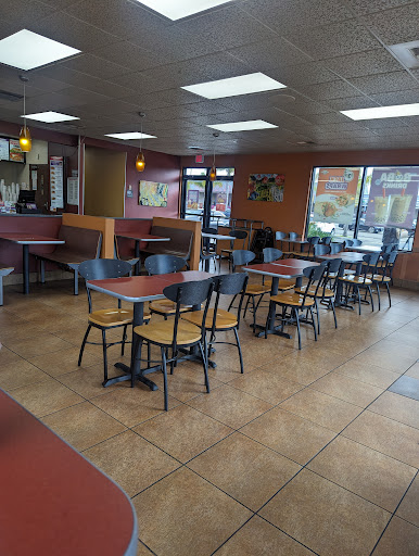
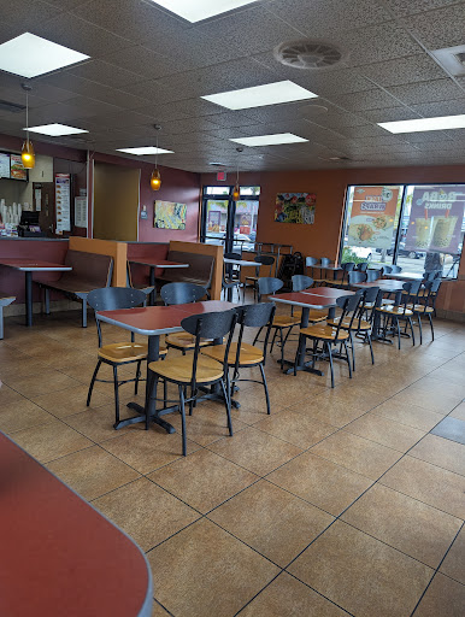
+ ceiling vent (311, 55)
